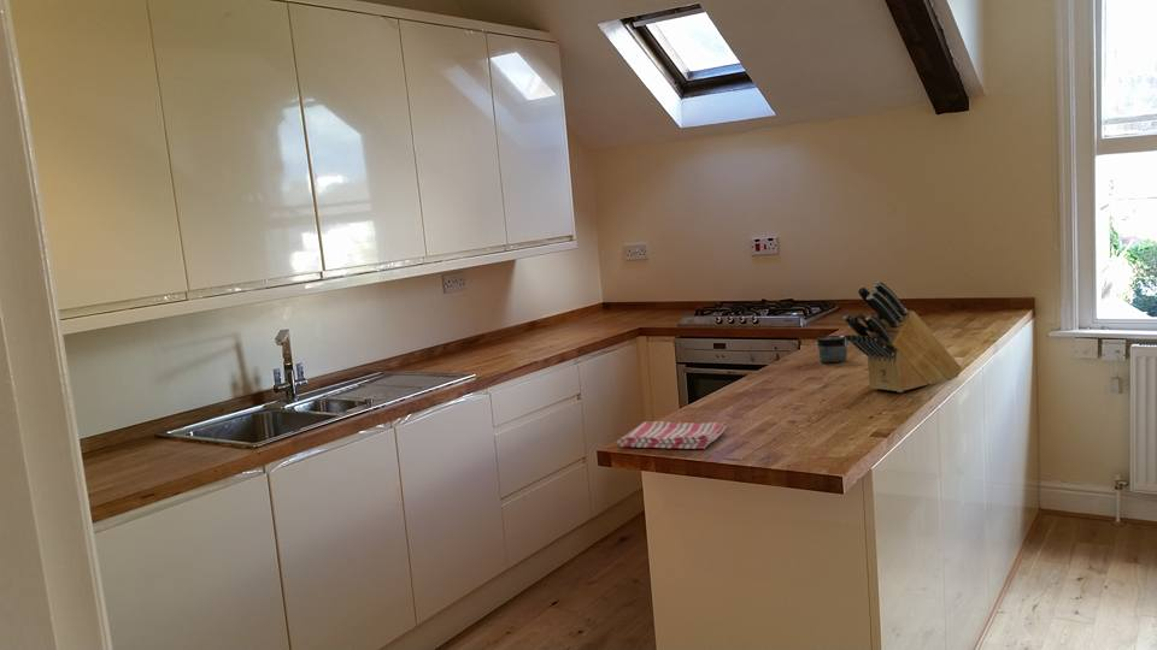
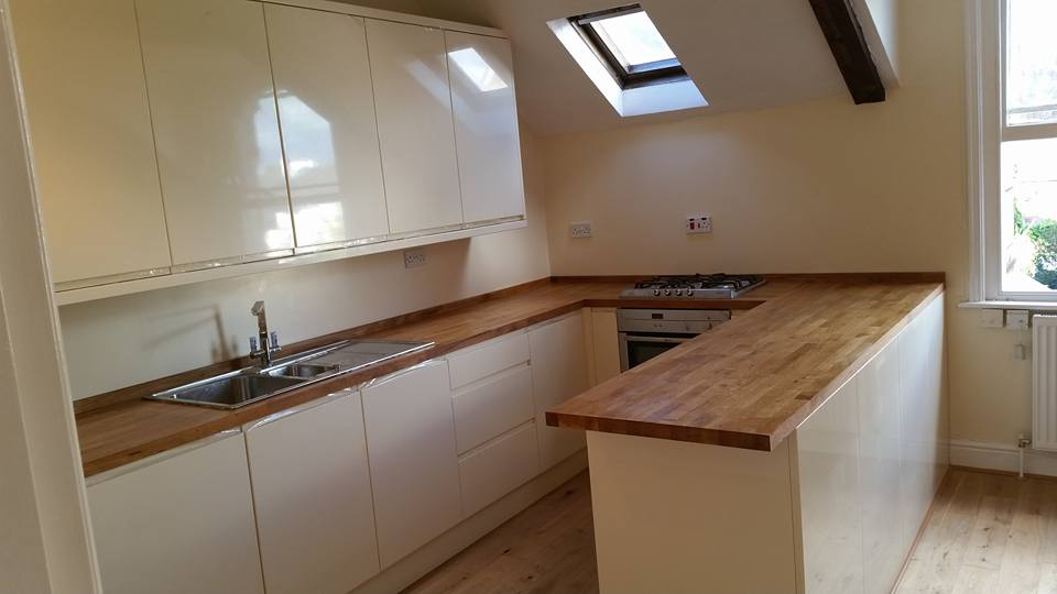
- jar (832, 349)
- dish towel (673, 432)
- knife block (901, 332)
